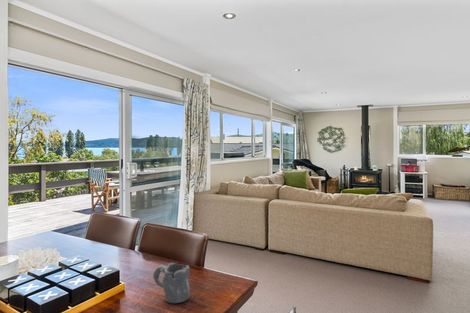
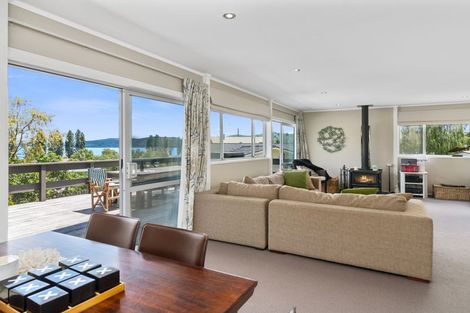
- mug (170, 280)
